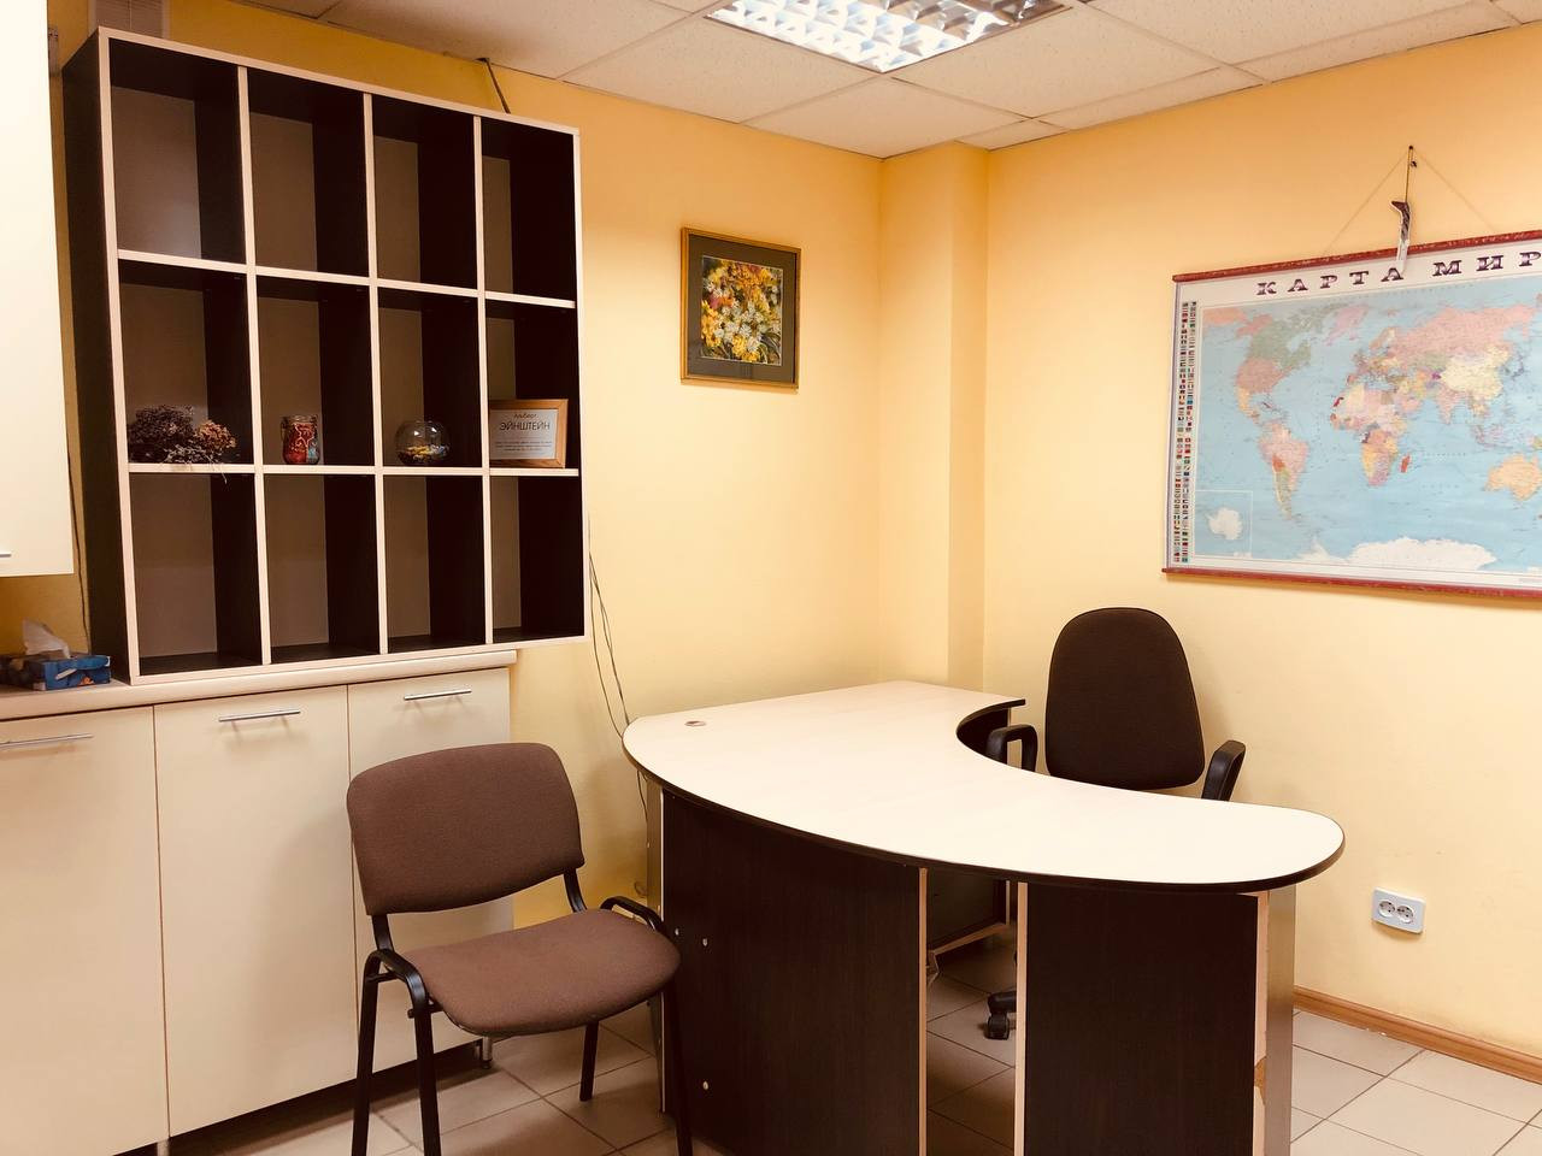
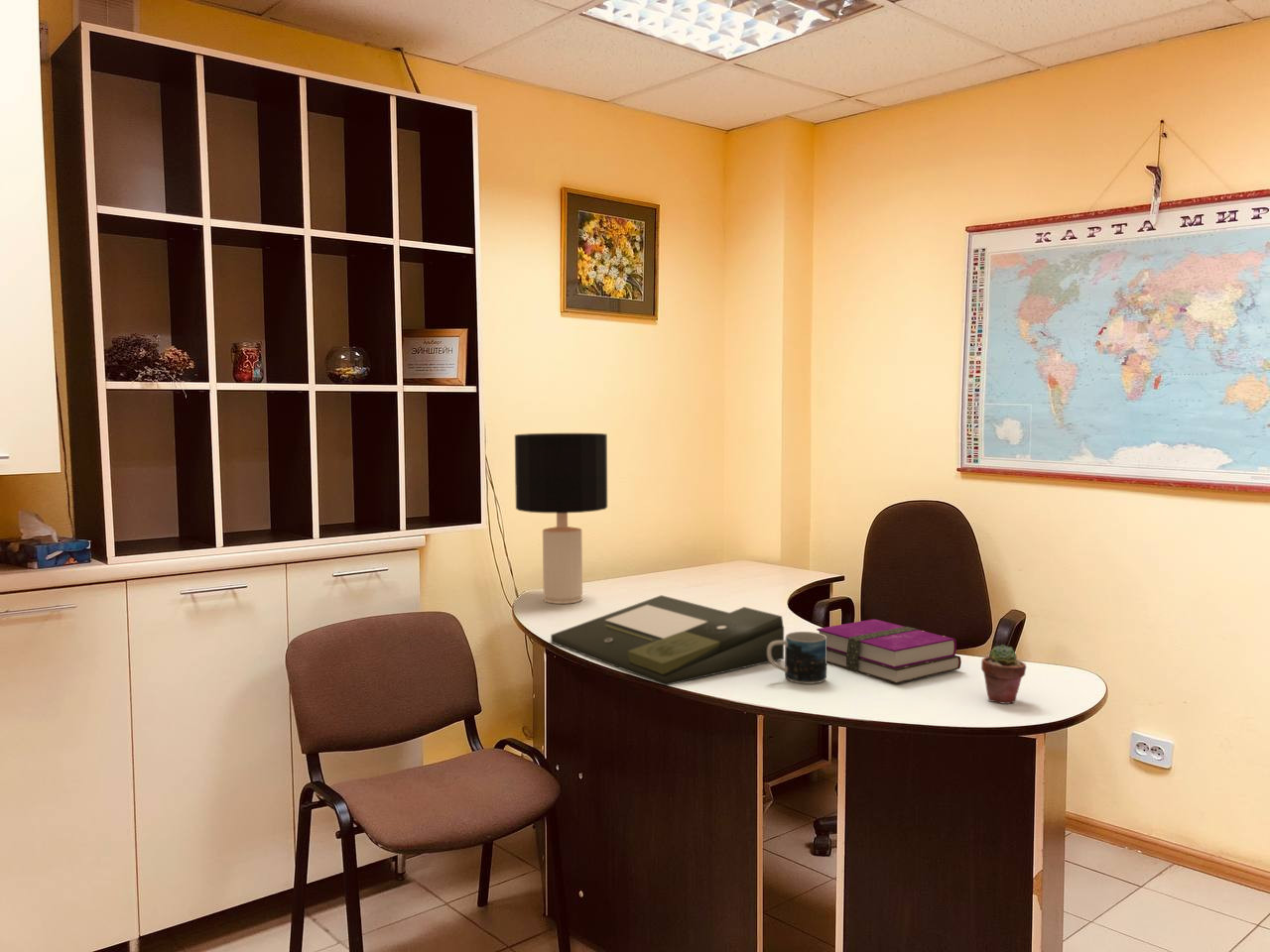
+ document tray (662, 630)
+ potted succulent (1003, 672)
+ hardback book (884, 648)
+ mug (796, 657)
+ desk lamp (562, 518)
